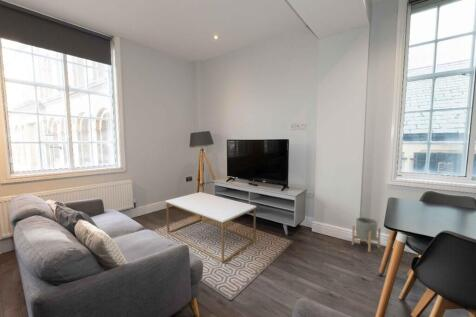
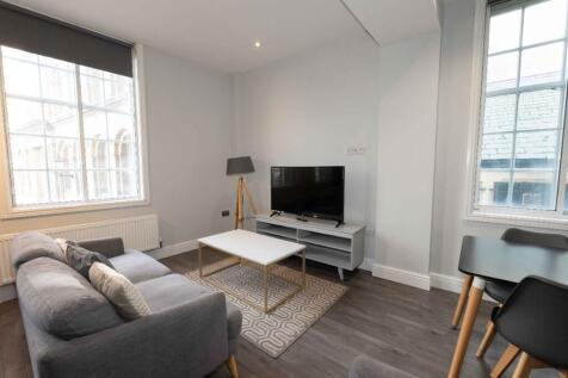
- planter (366, 233)
